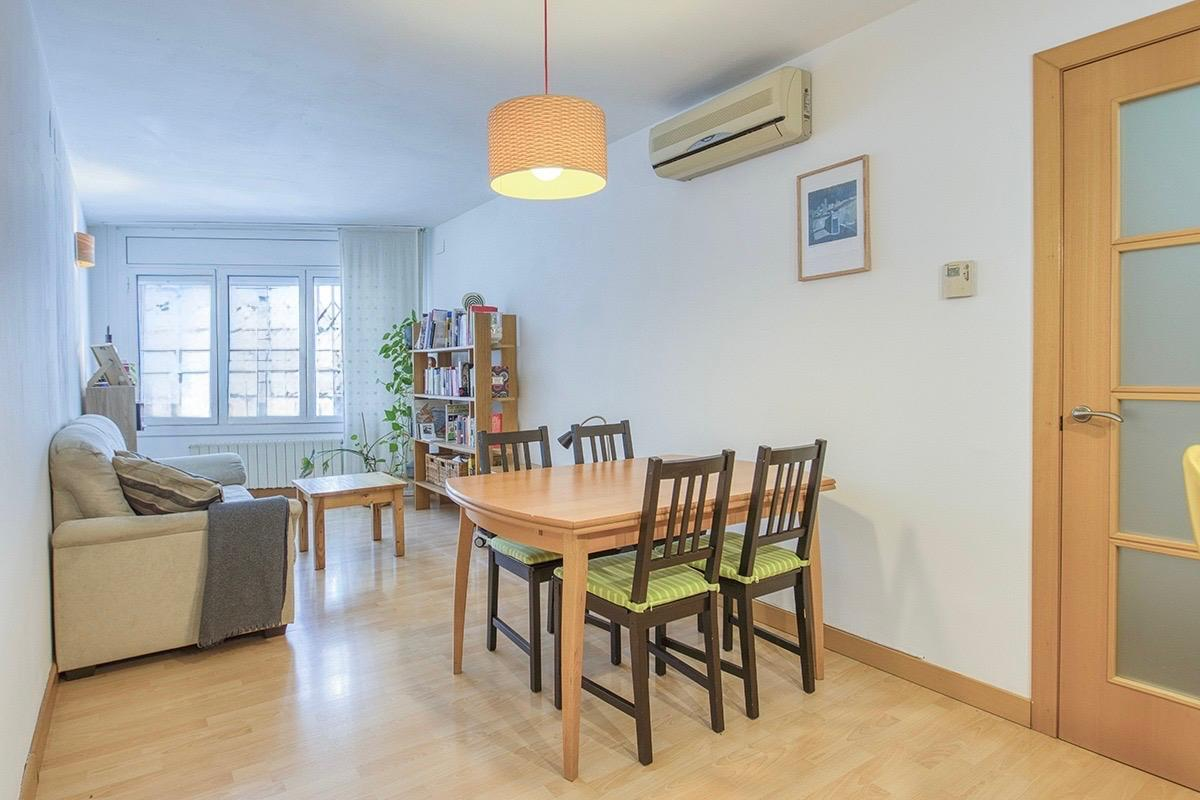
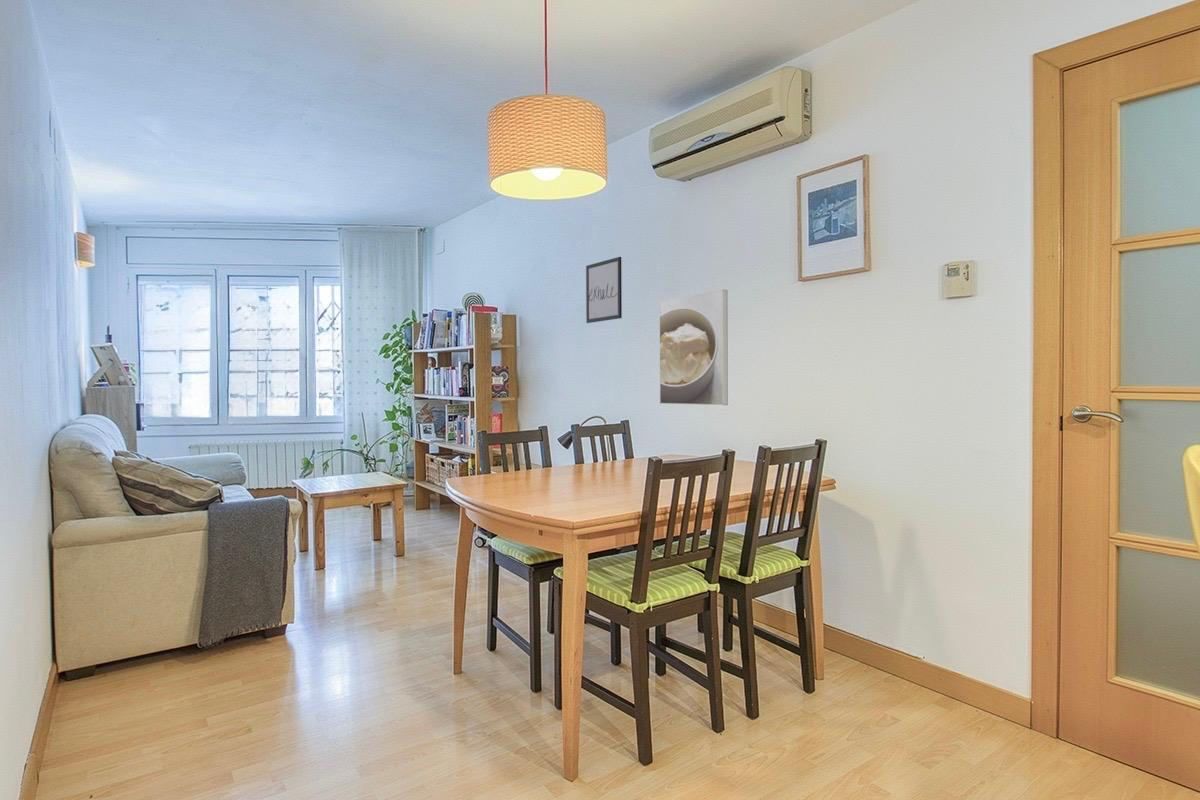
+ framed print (691, 350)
+ wall art (603, 291)
